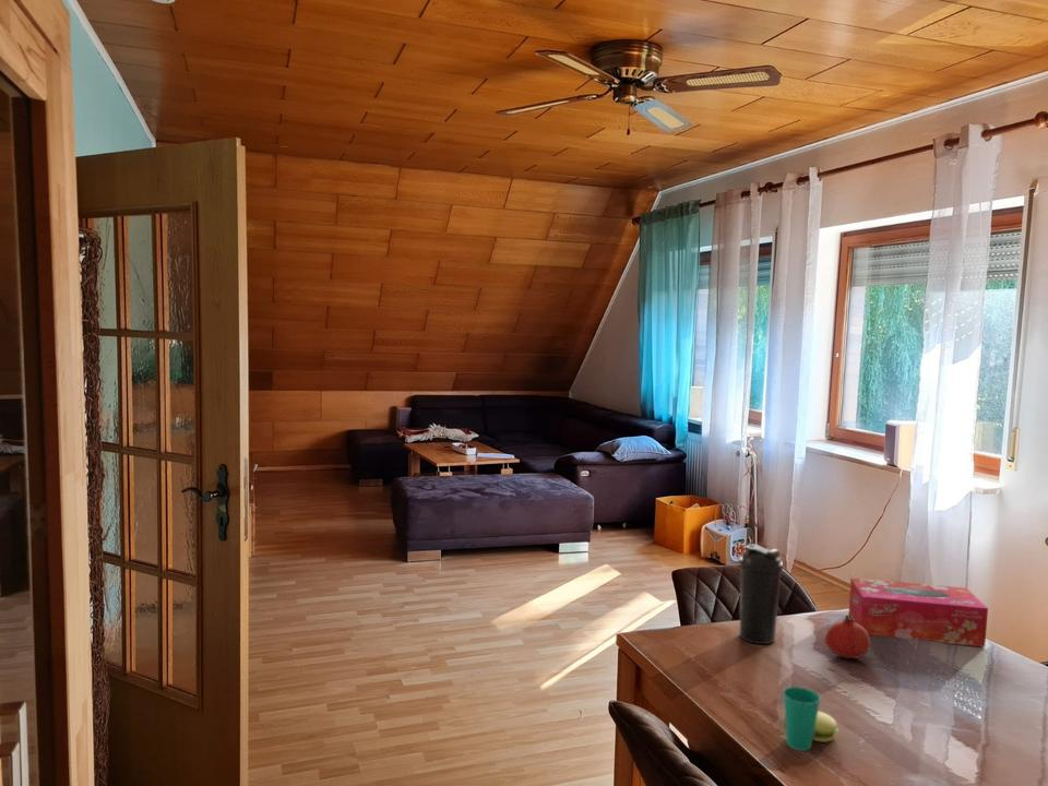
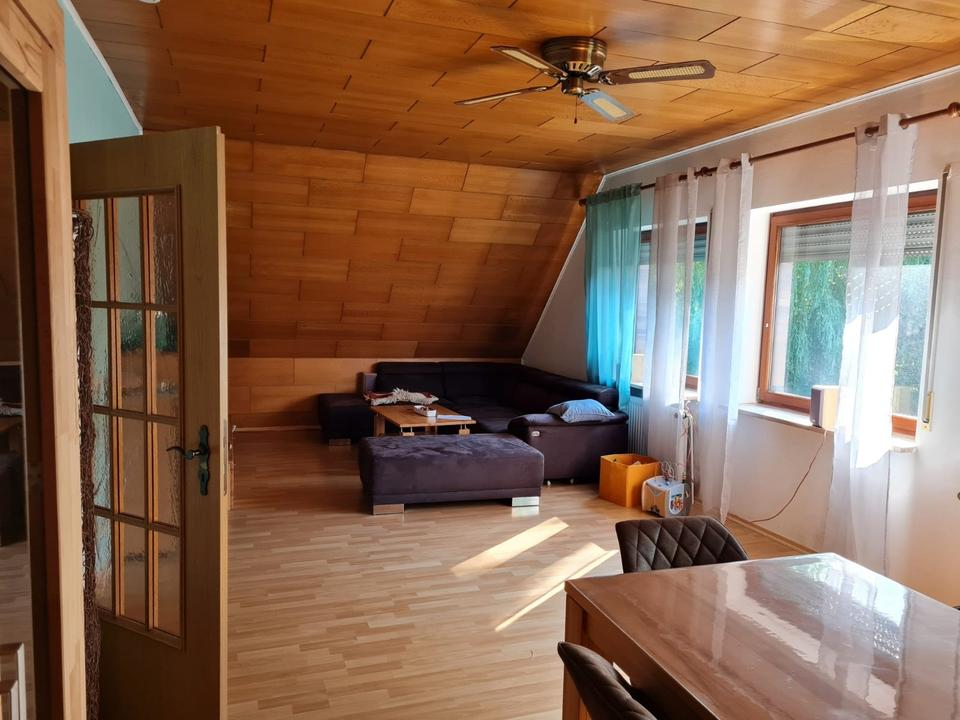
- cup (809, 715)
- tissue box (914, 610)
- water bottle (759, 592)
- fruit (847, 636)
